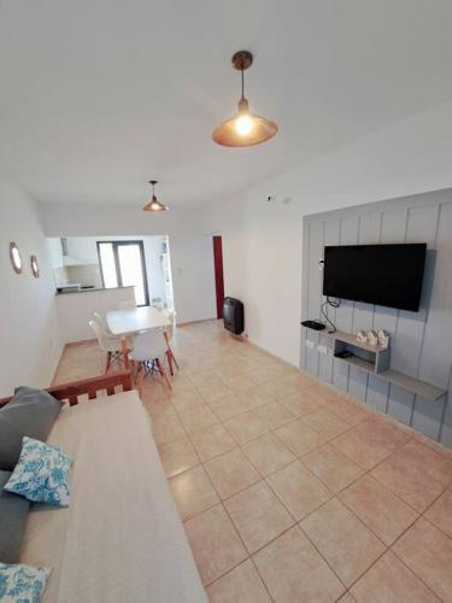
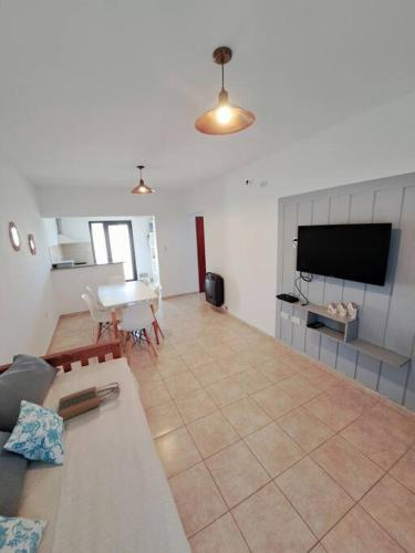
+ tote bag (91, 397)
